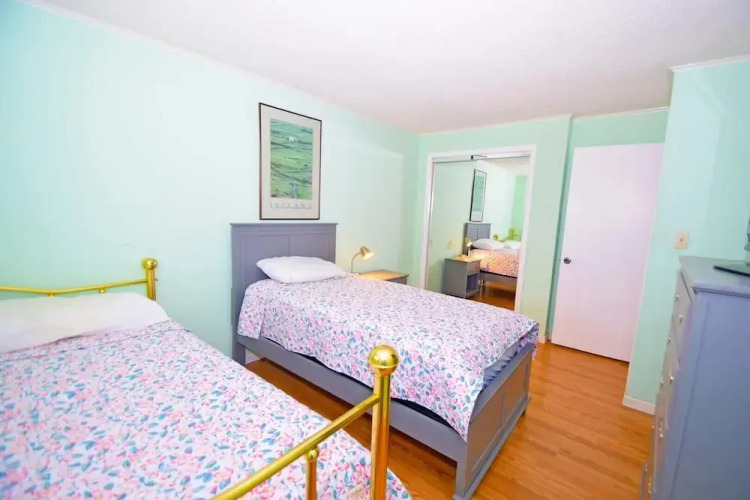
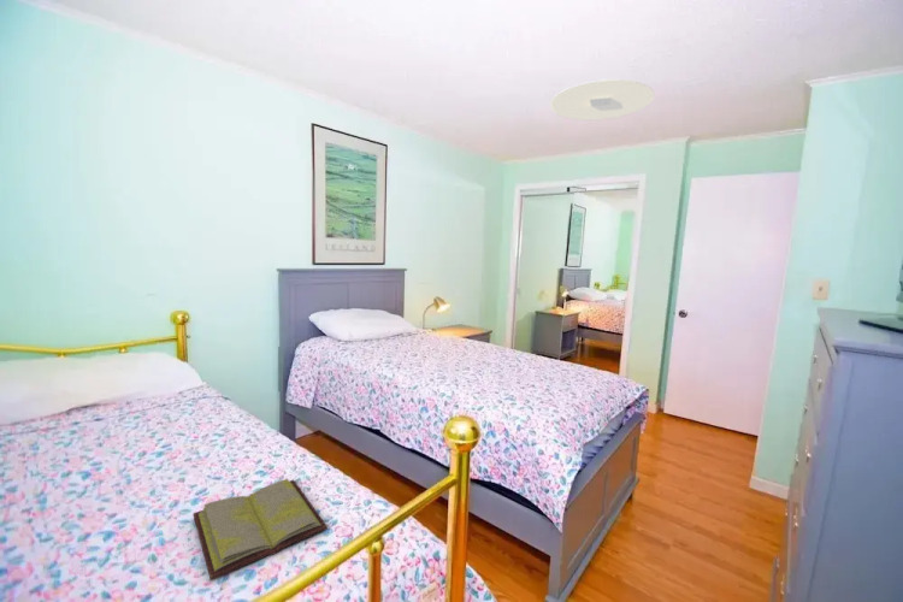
+ diary (259, 518)
+ ceiling light (600, 96)
